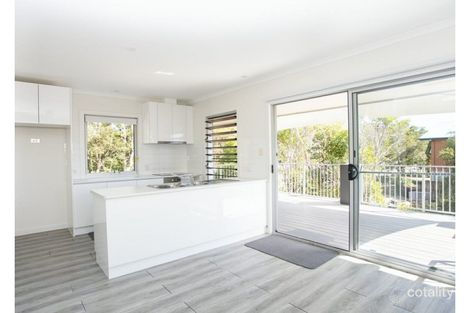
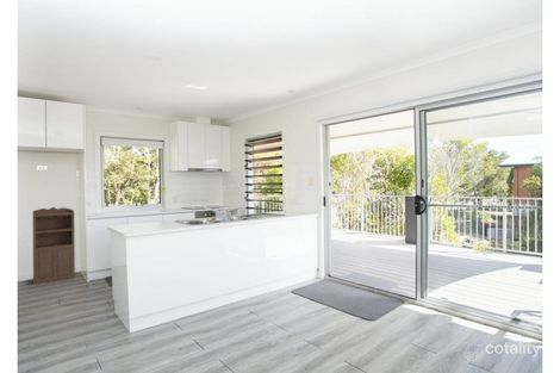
+ storage cabinet (54, 243)
